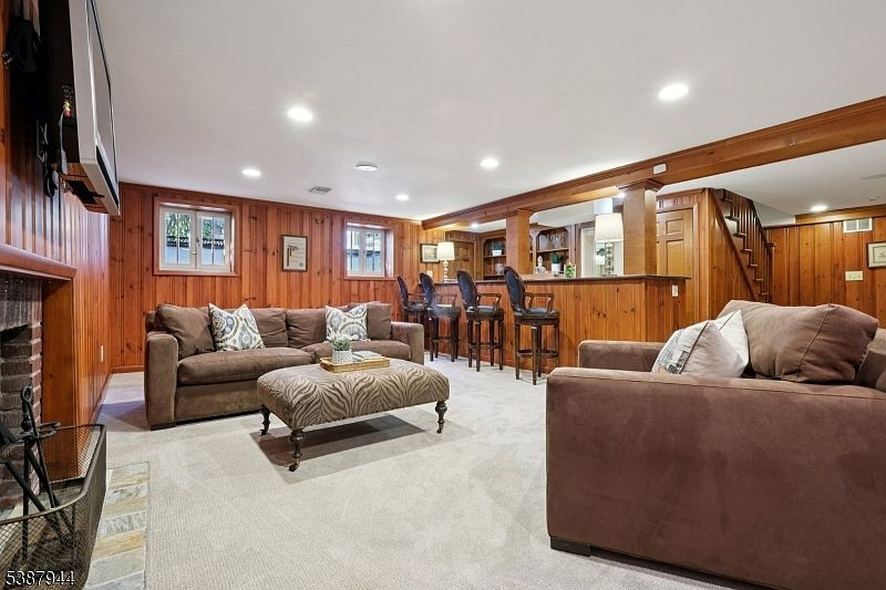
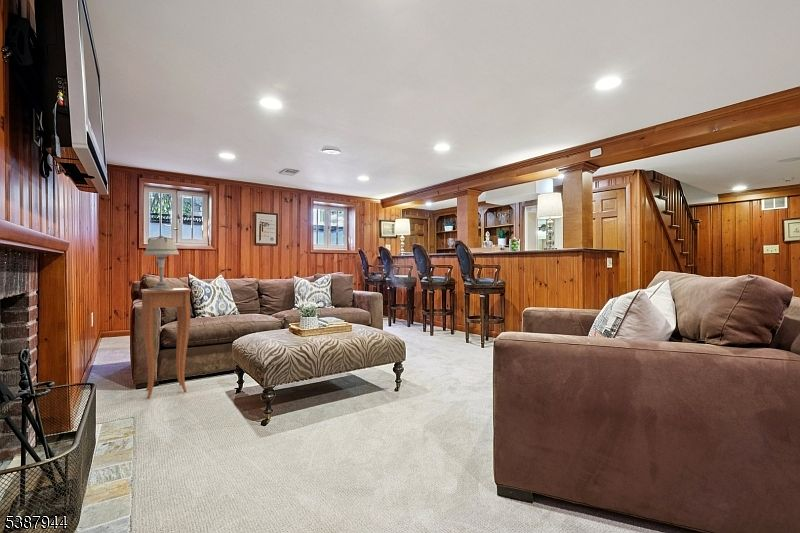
+ side table (177, 340)
+ table lamp (161, 262)
